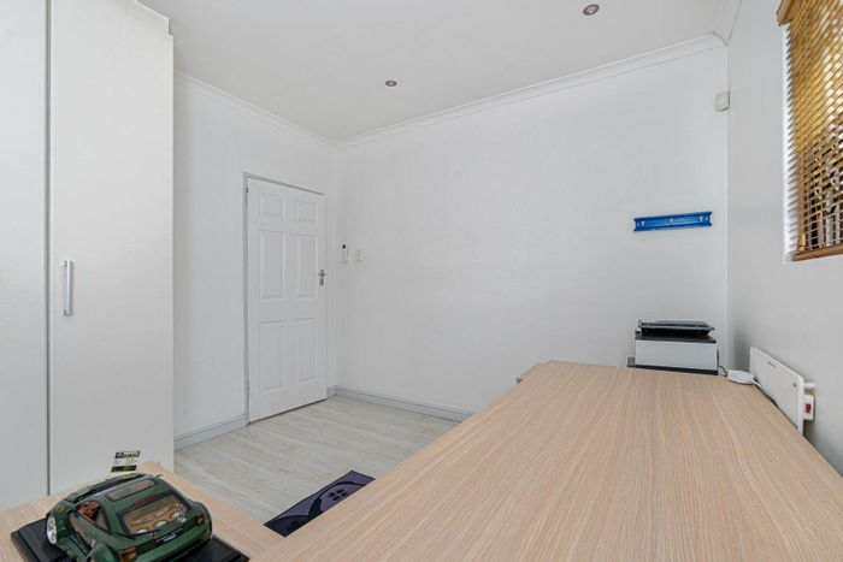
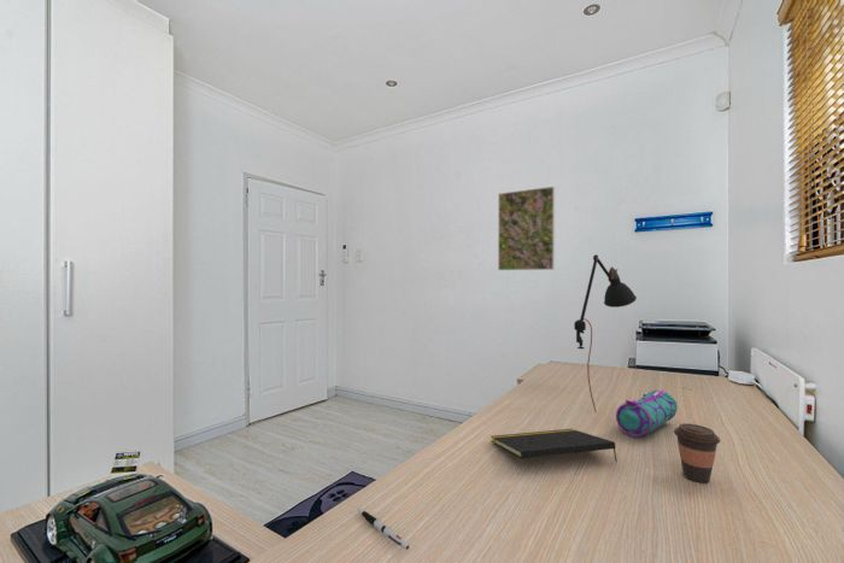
+ coffee cup (696, 452)
+ desk lamp (591, 328)
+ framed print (524, 230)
+ notepad (549, 441)
+ pencil case (646, 411)
+ pen (380, 526)
